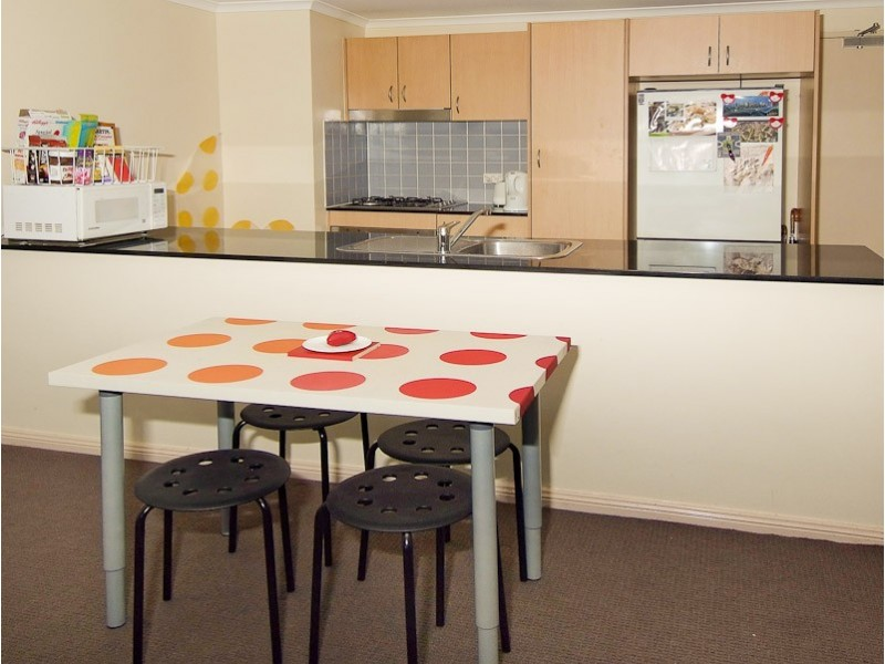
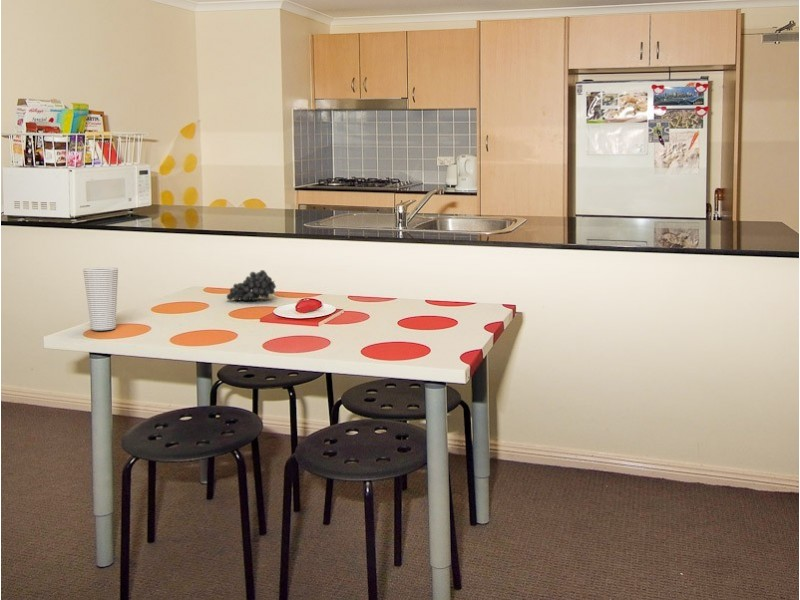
+ cup (102, 298)
+ fruit (253, 284)
